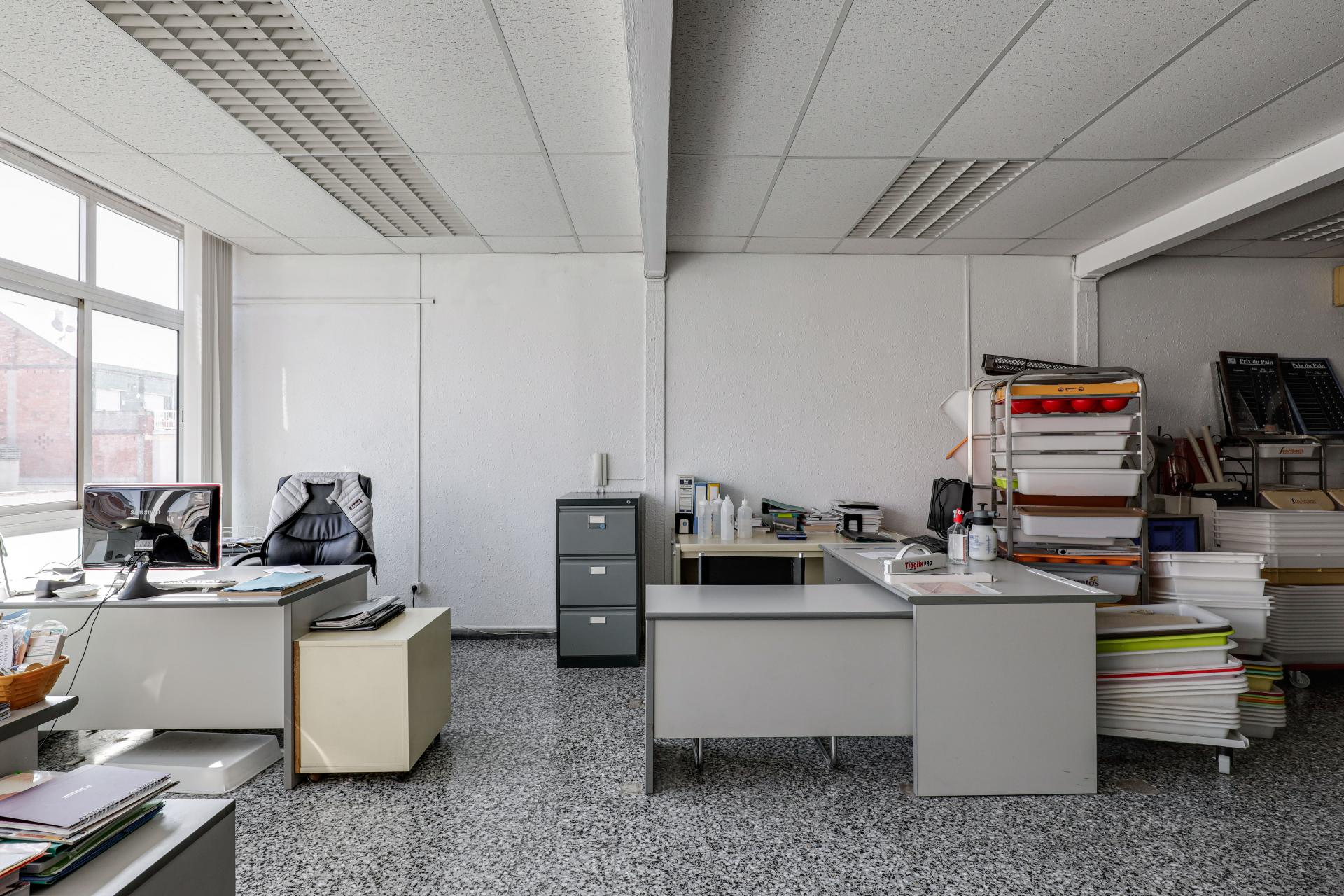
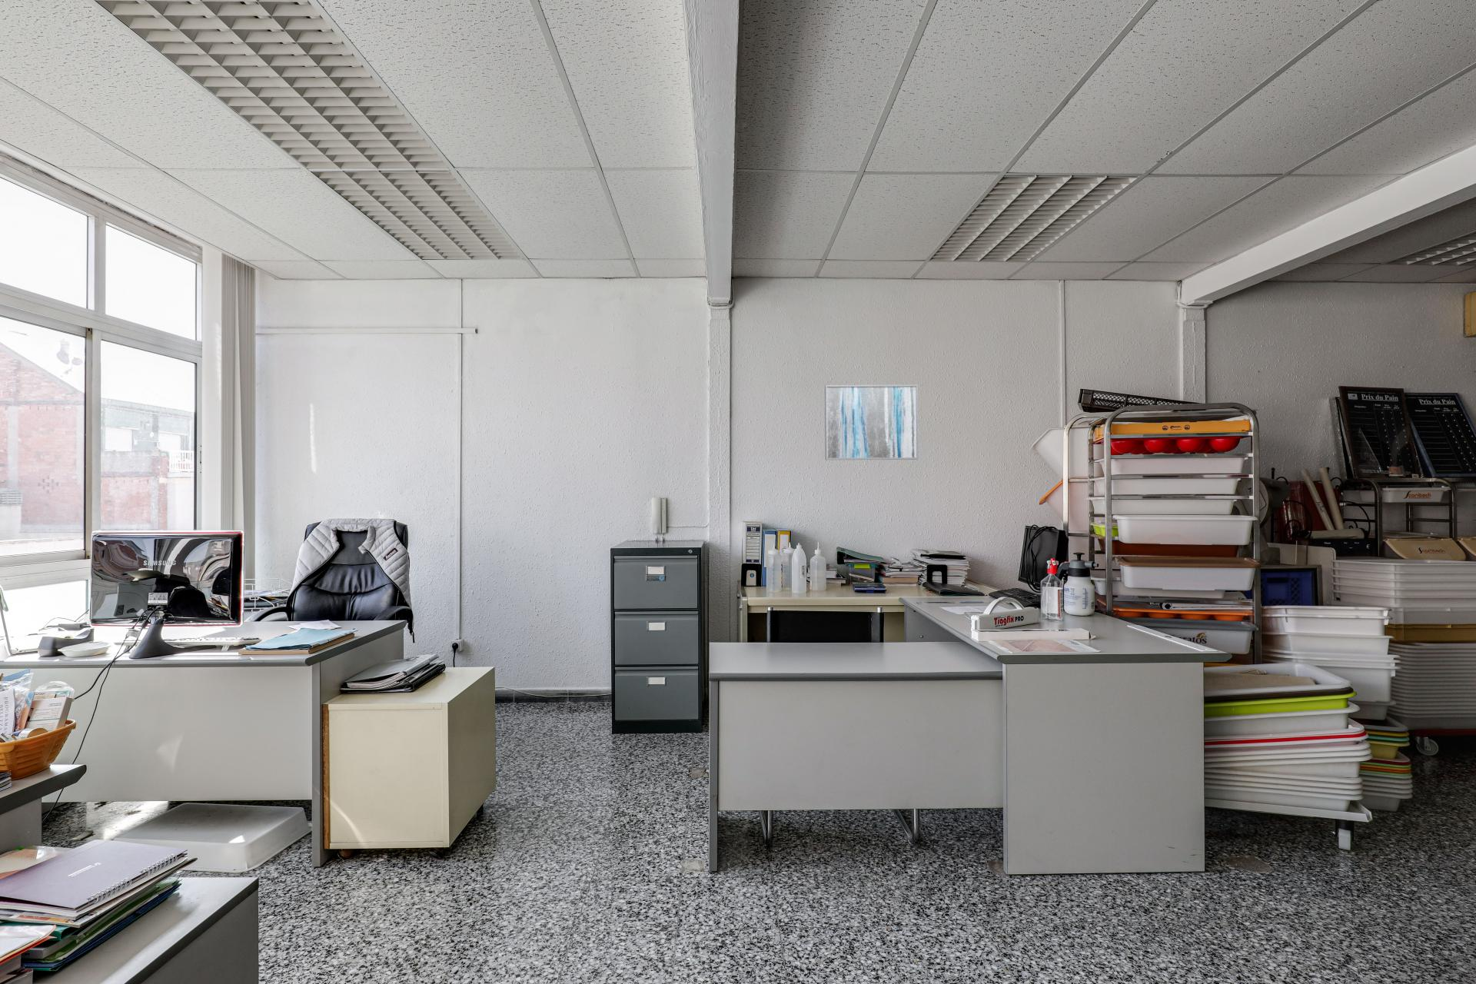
+ wall art (871, 422)
